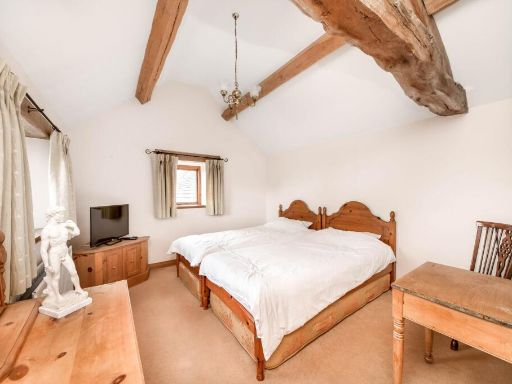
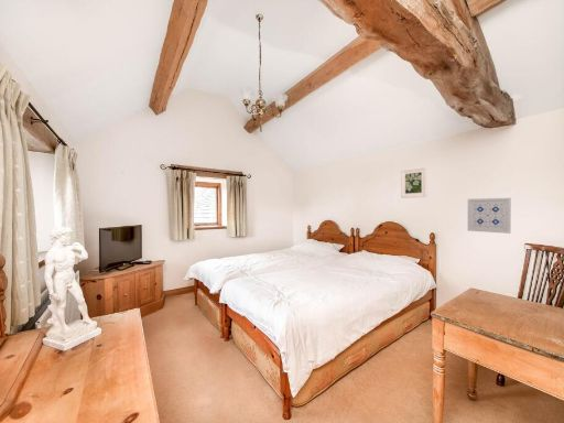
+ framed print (413, 183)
+ wall art (488, 215)
